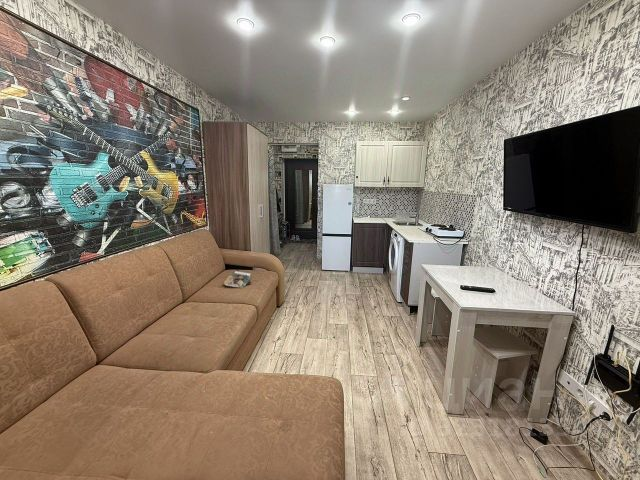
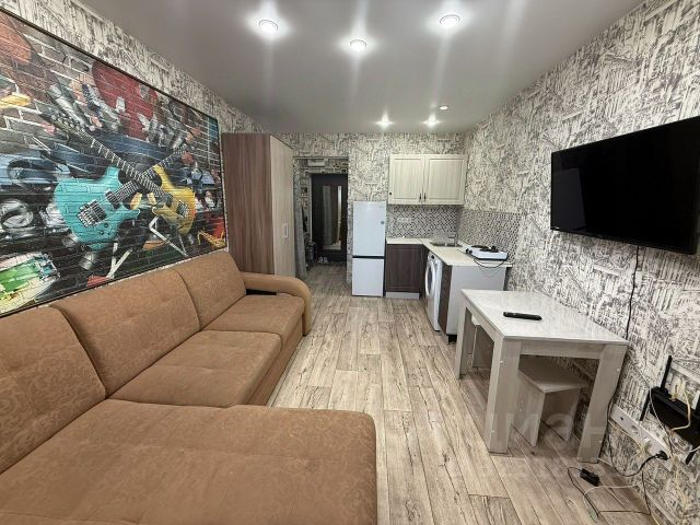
- magazine (239, 278)
